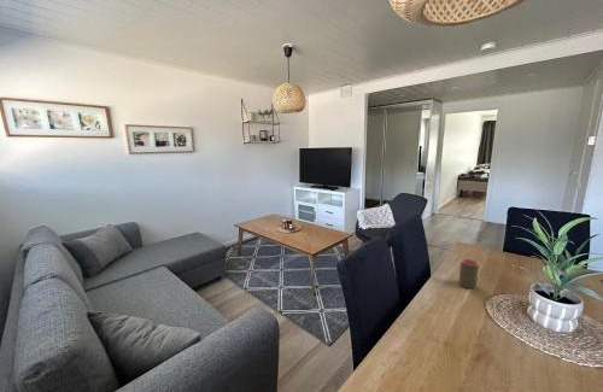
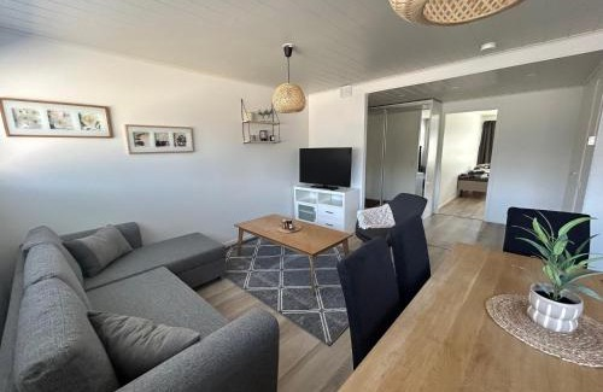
- cup (468, 273)
